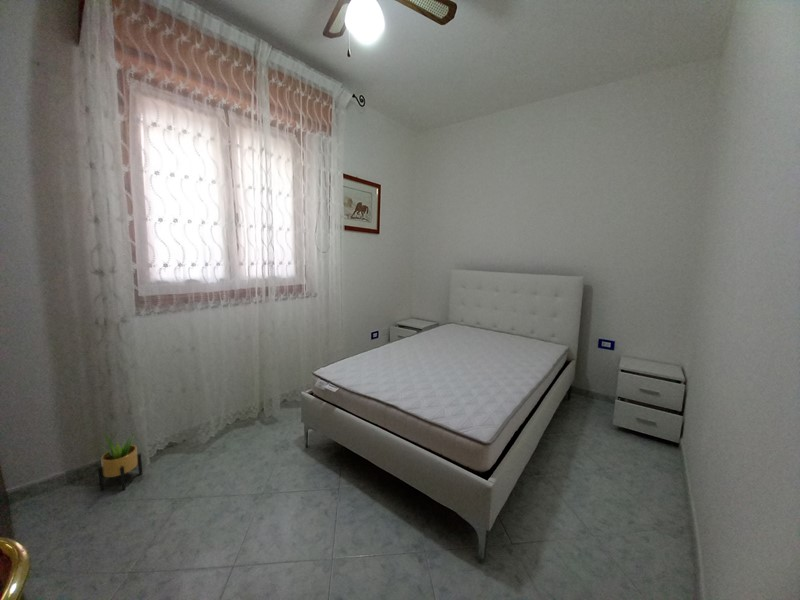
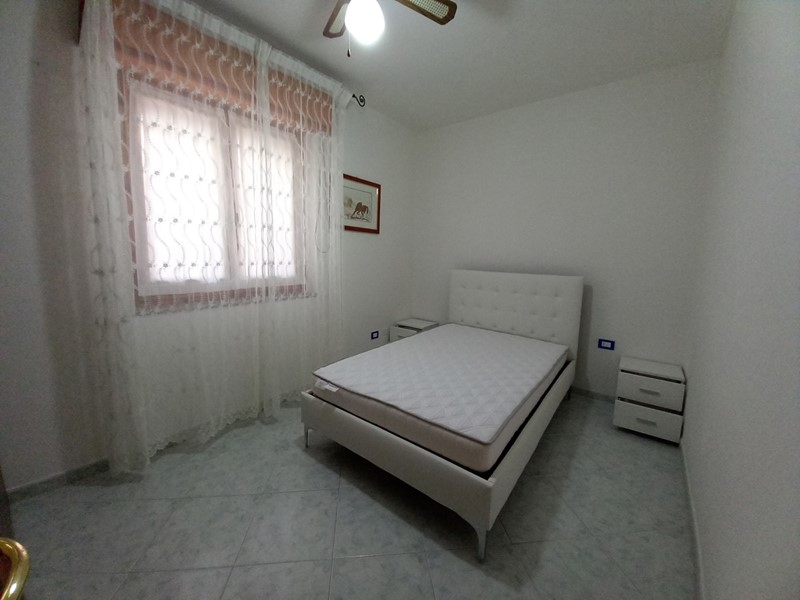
- potted plant (119, 456)
